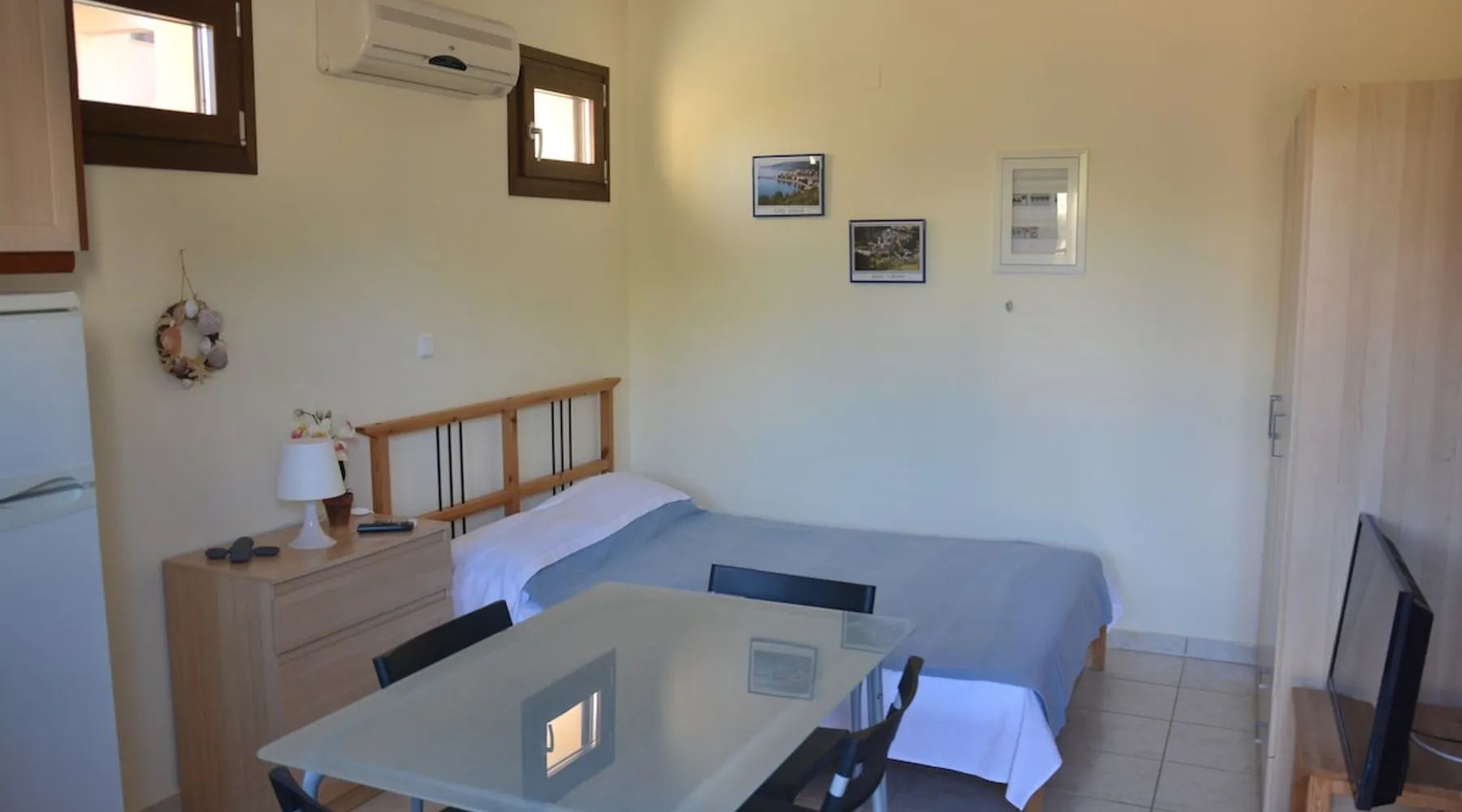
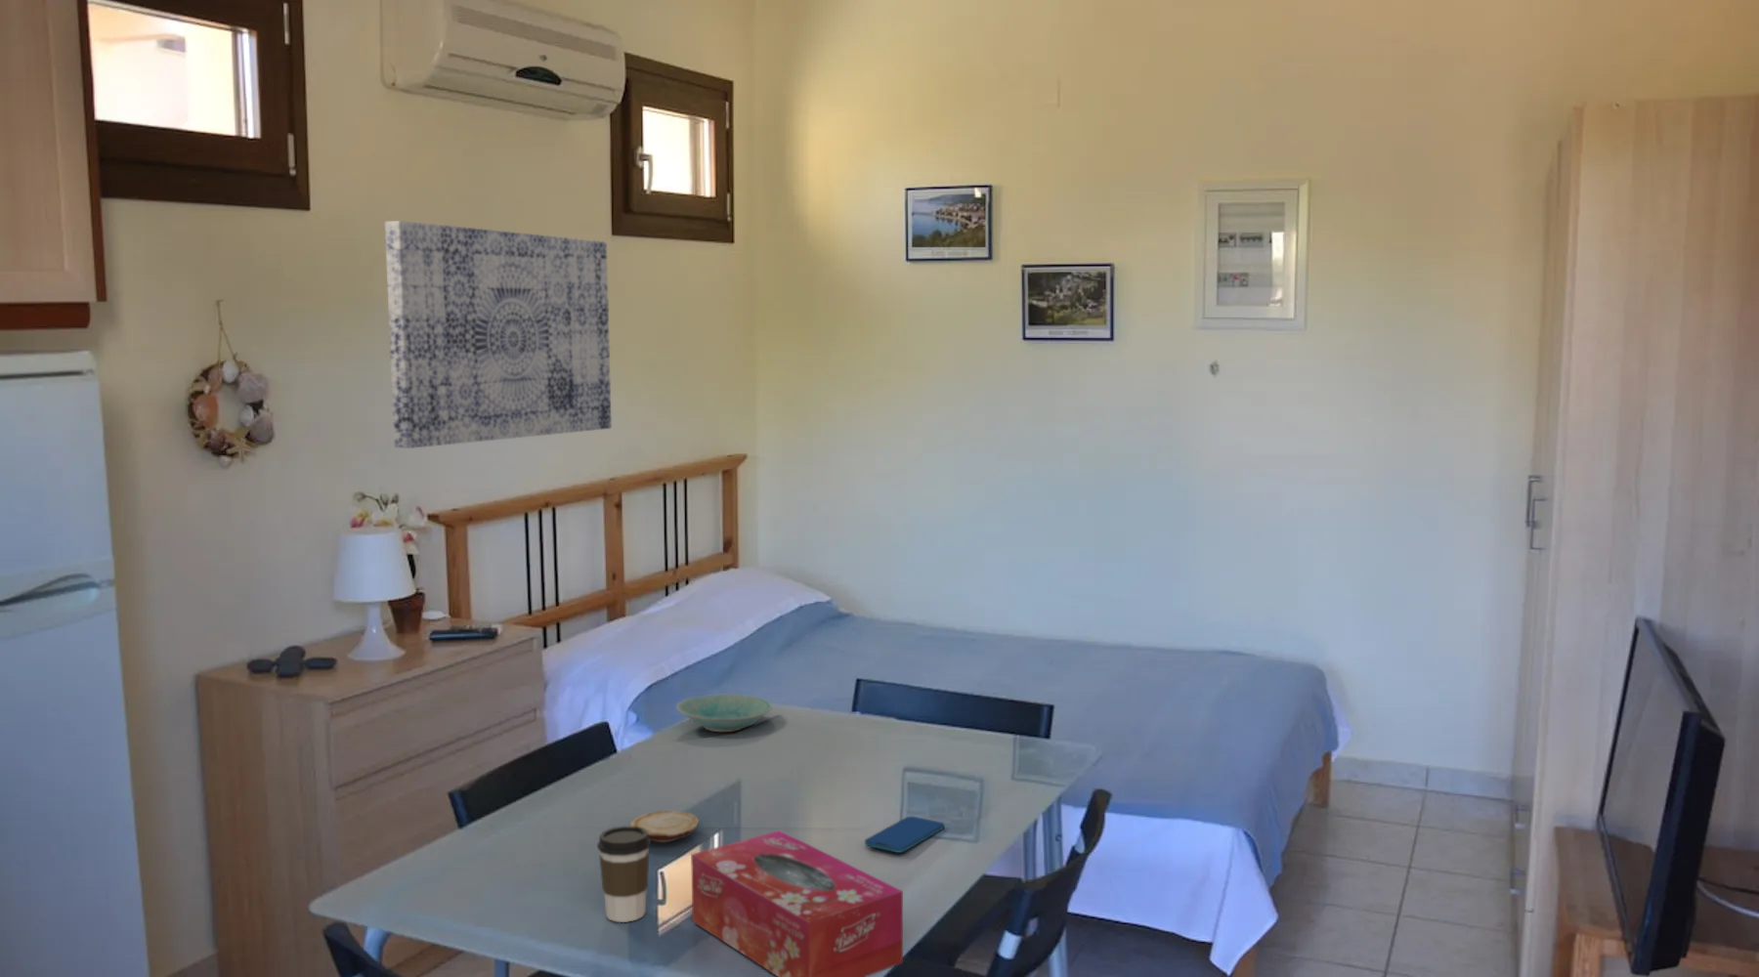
+ wood slice (664, 829)
+ coffee cup (624, 874)
+ smartphone (905, 834)
+ wall art (509, 336)
+ tissue box (794, 907)
+ bowl (724, 715)
